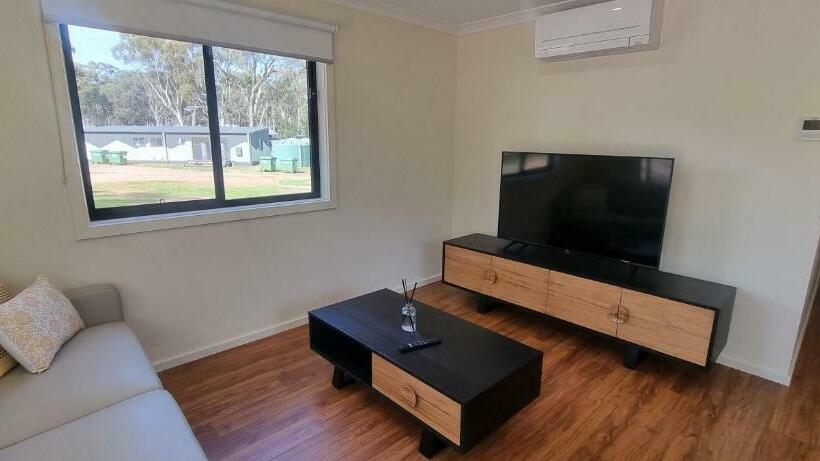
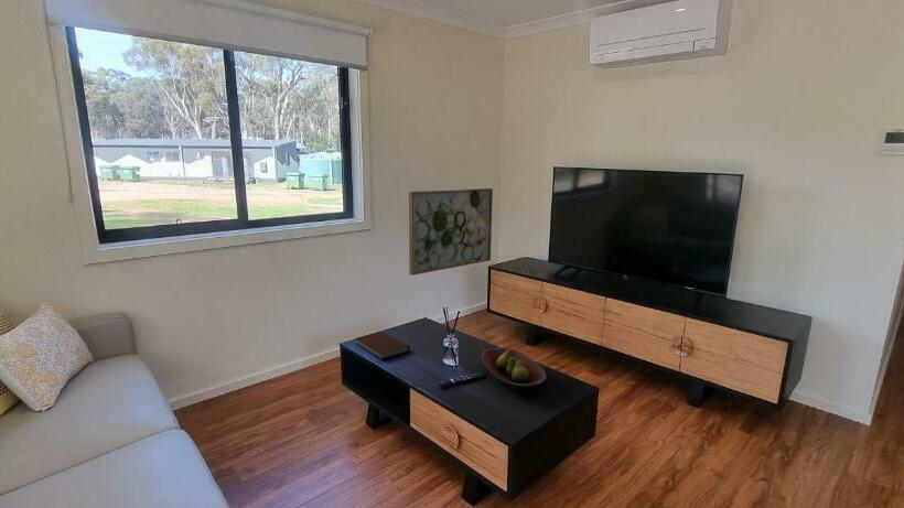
+ wall art (454, 229)
+ fruit bowl (512, 366)
+ book (381, 344)
